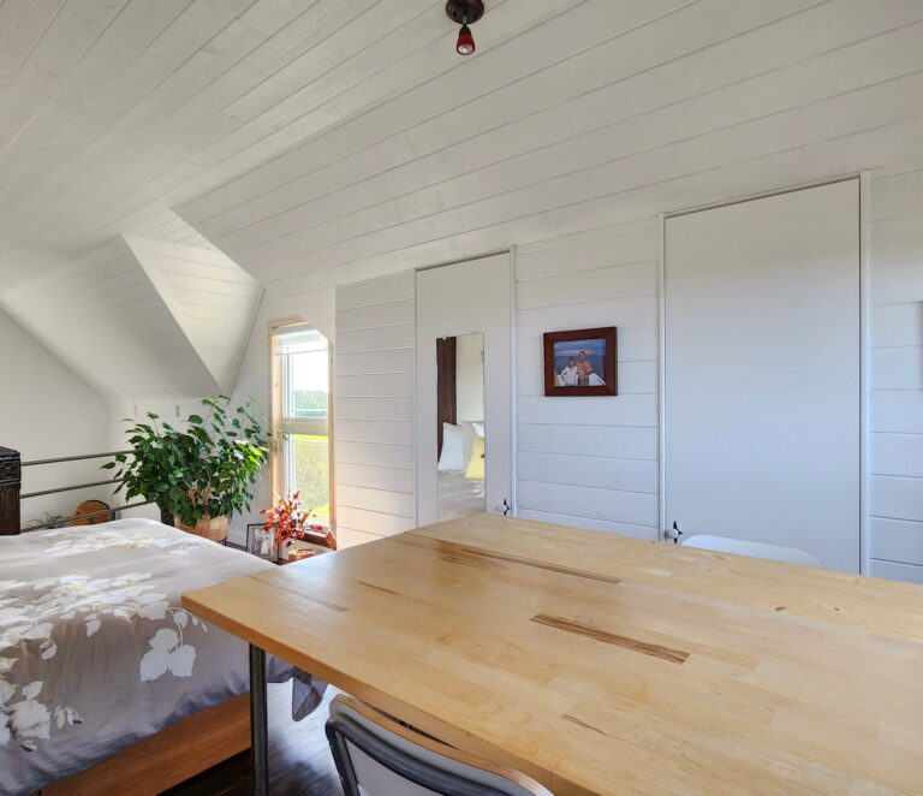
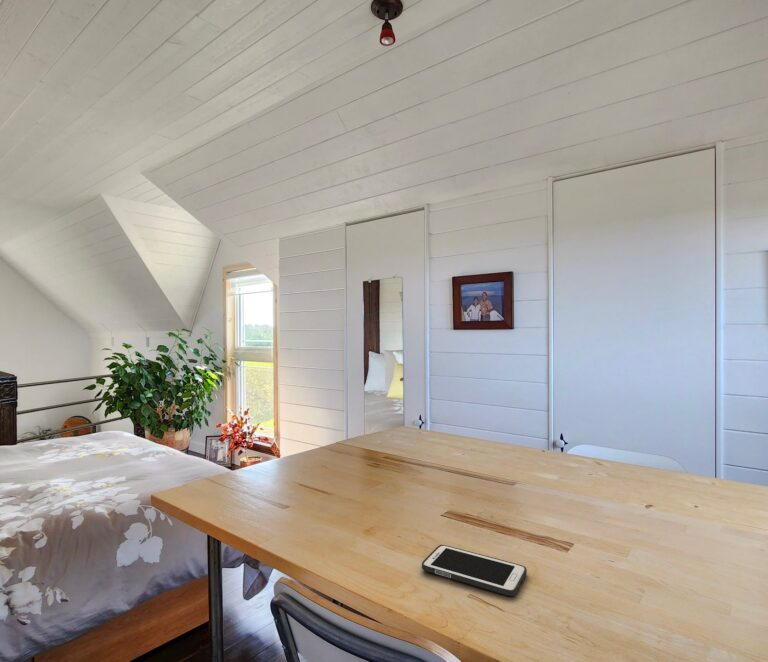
+ cell phone (473, 568)
